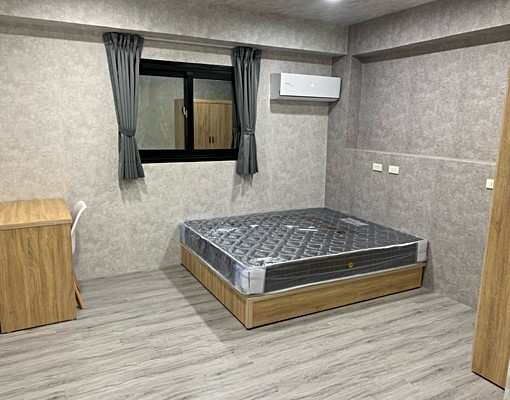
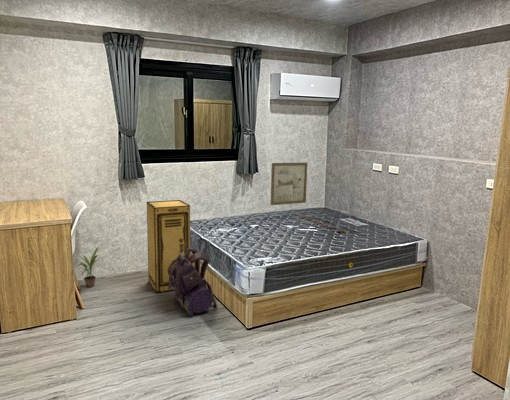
+ wall art (289, 183)
+ potted plant (91, 269)
+ storage cabinet (168, 244)
+ backpack (190, 278)
